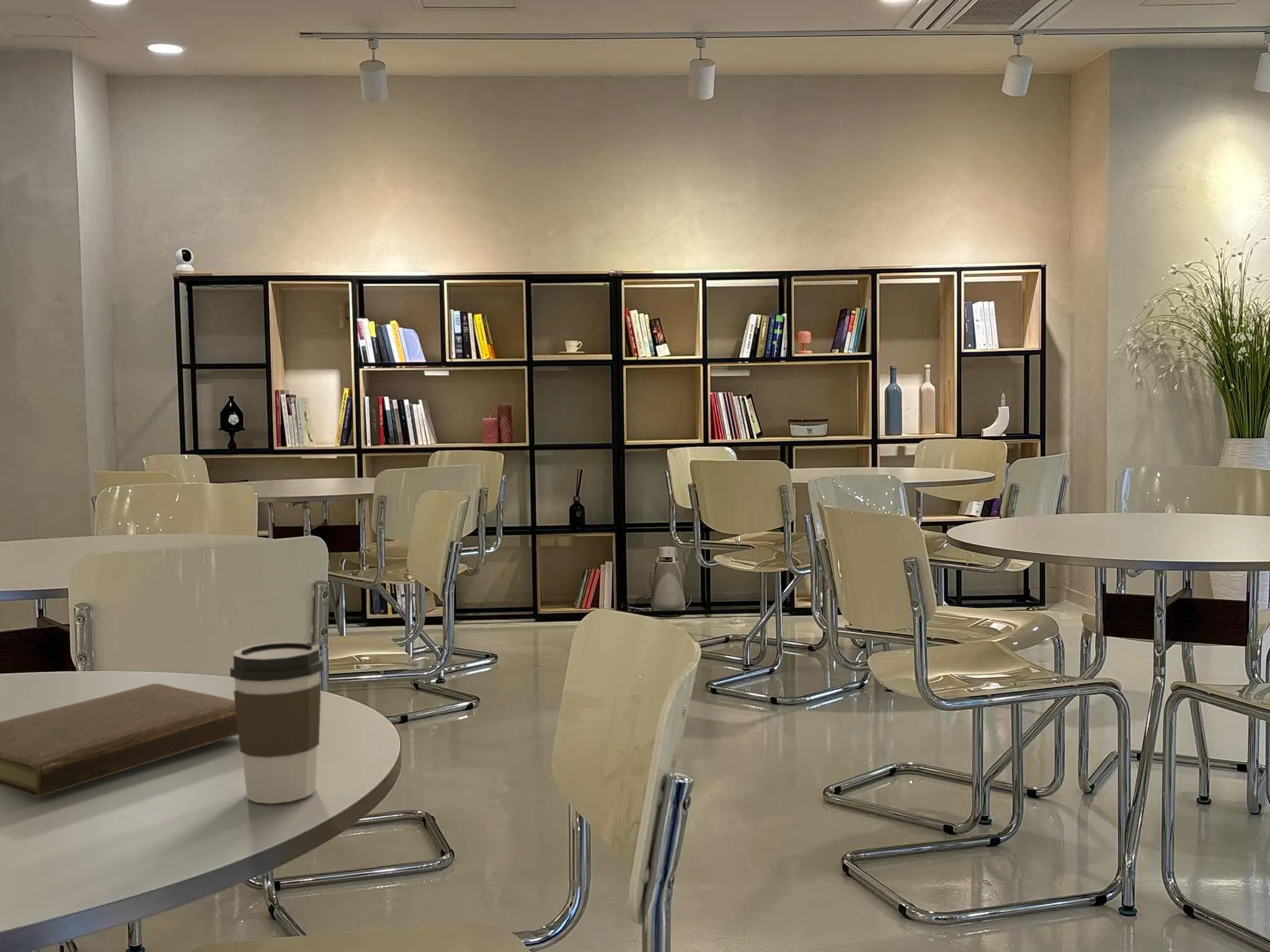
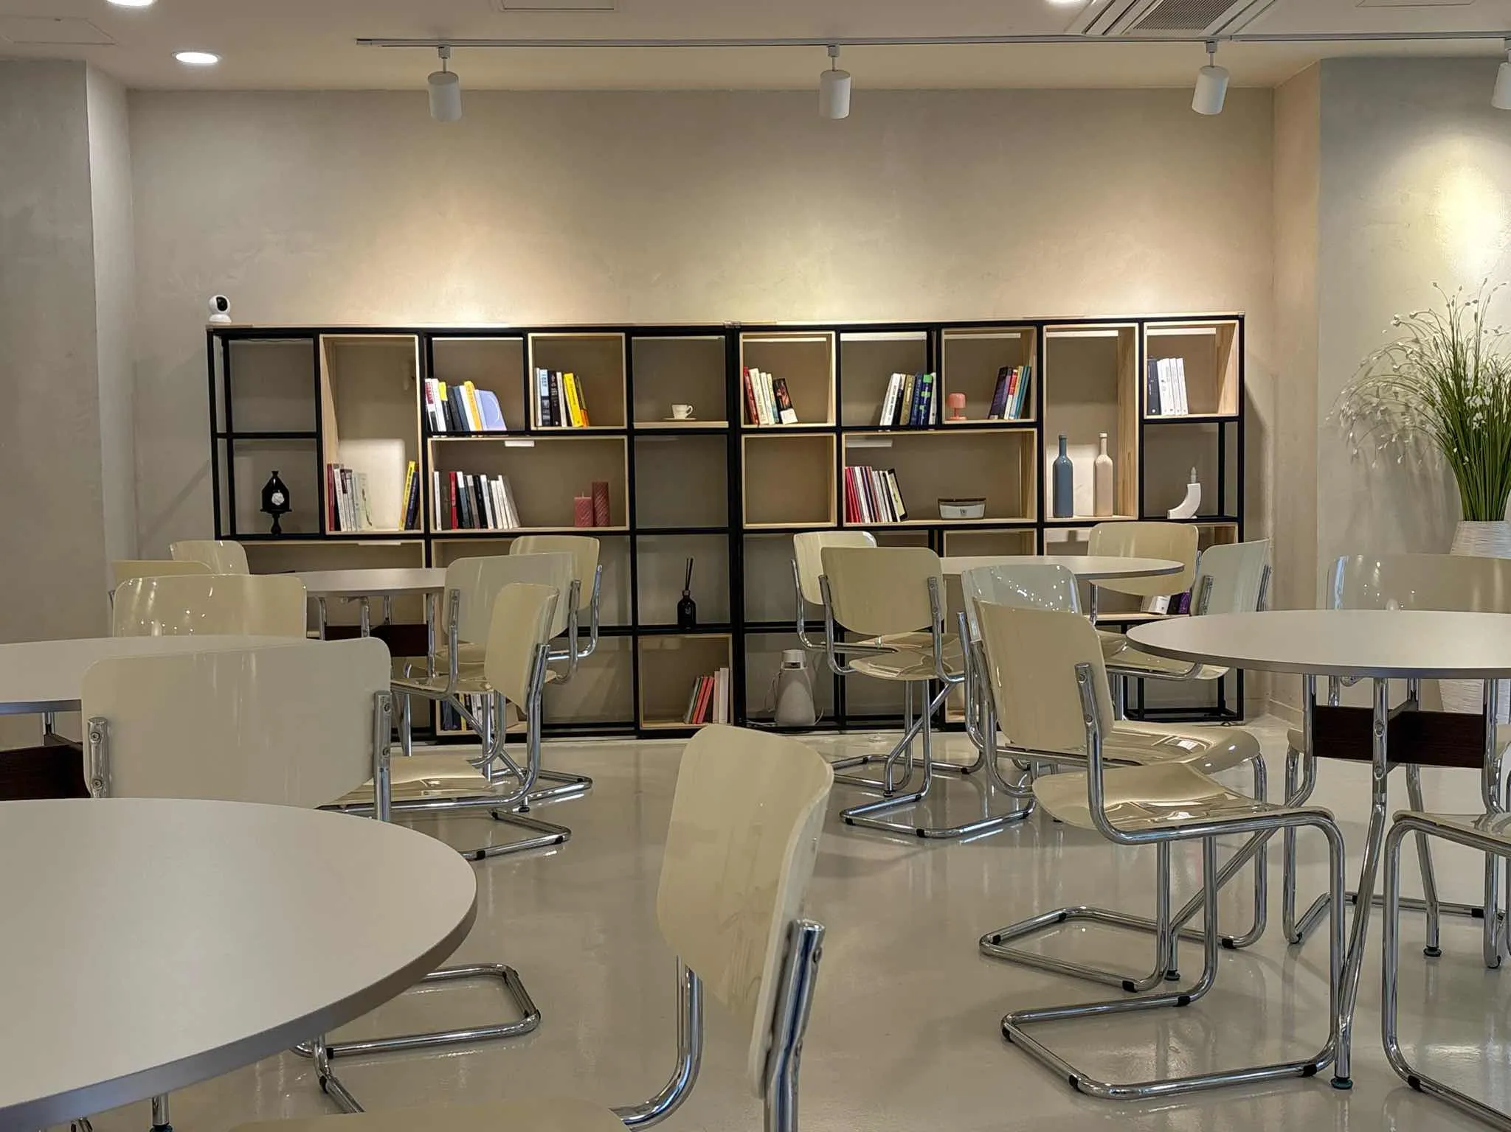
- book (125, 736)
- coffee cup (279, 721)
